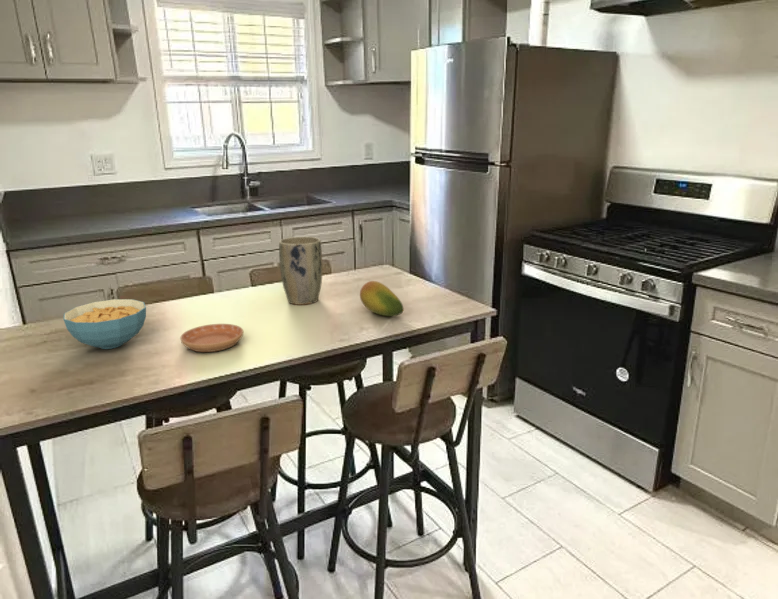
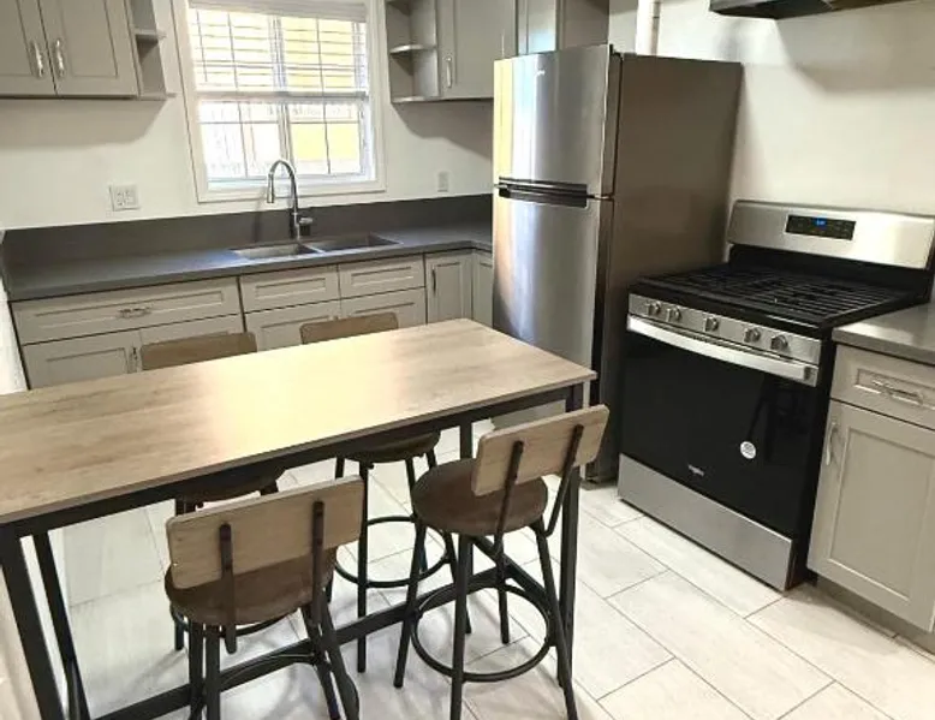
- fruit (380, 298)
- plant pot (301, 271)
- cereal bowl (108, 327)
- saucer (212, 338)
